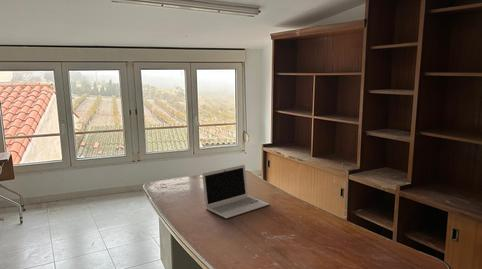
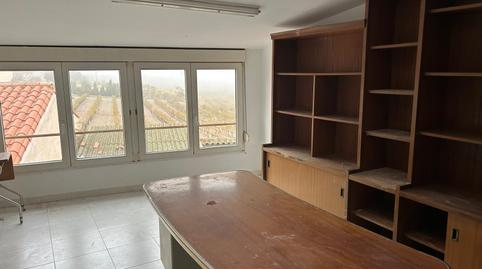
- laptop (236, 189)
